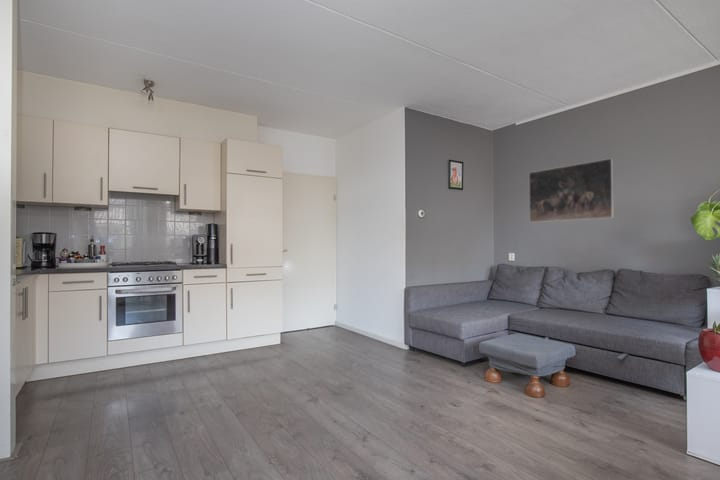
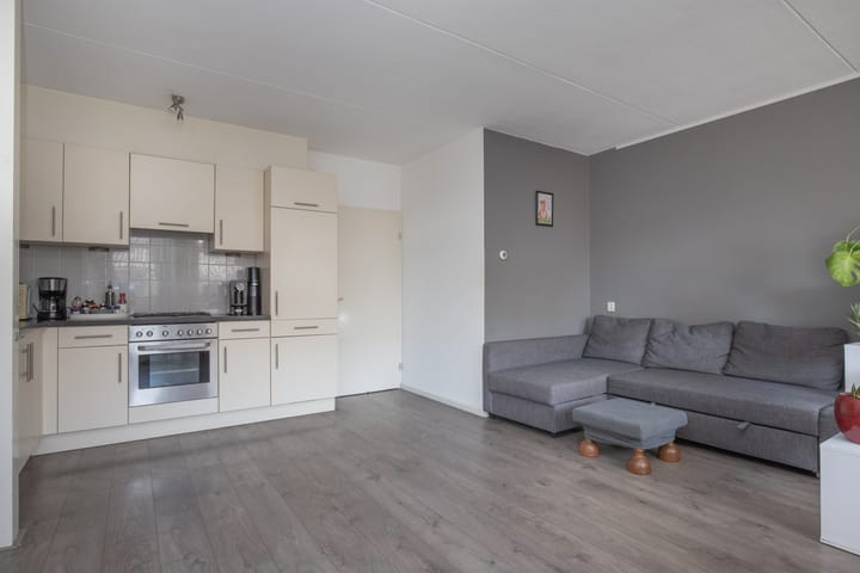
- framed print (567, 193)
